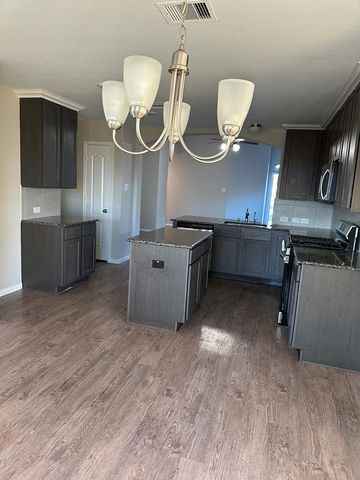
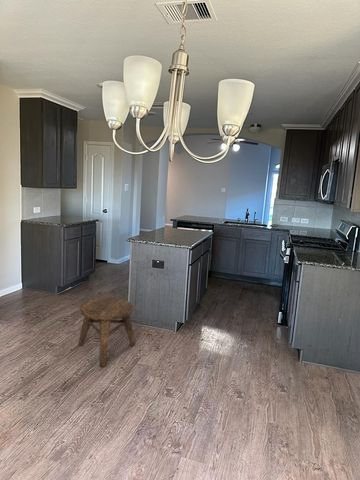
+ stool (106, 329)
